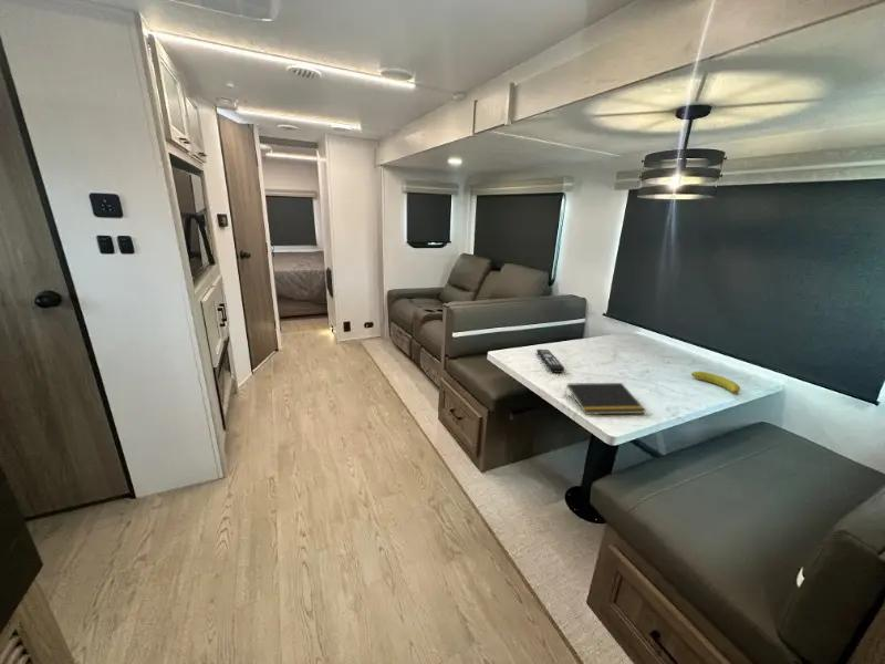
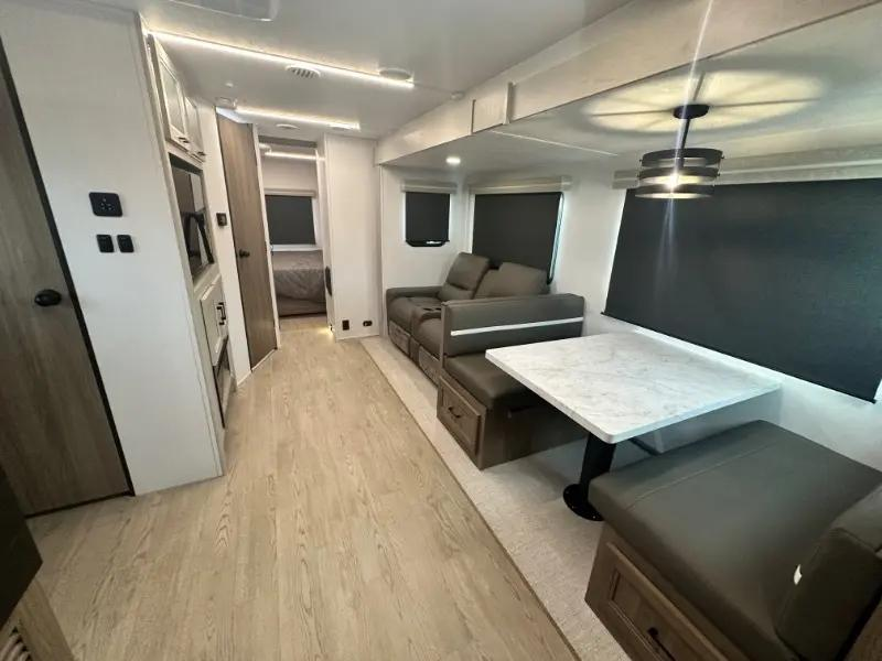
- fruit (715, 382)
- remote control (549, 360)
- notepad (604, 397)
